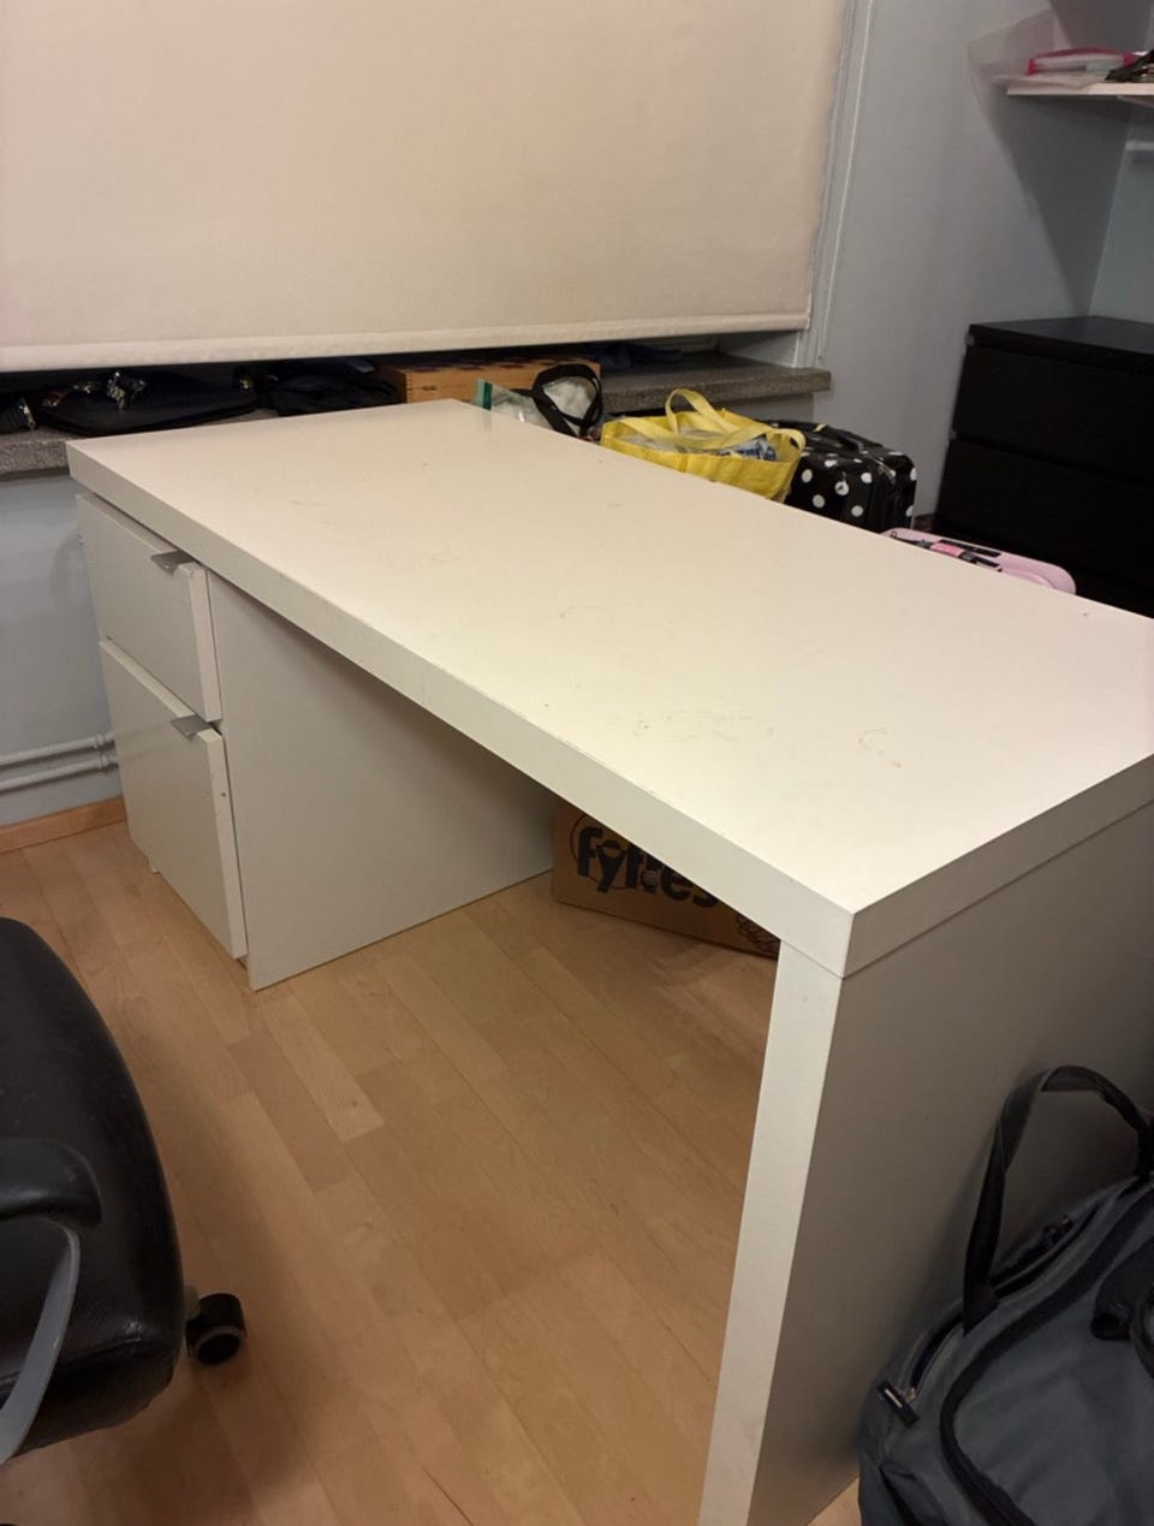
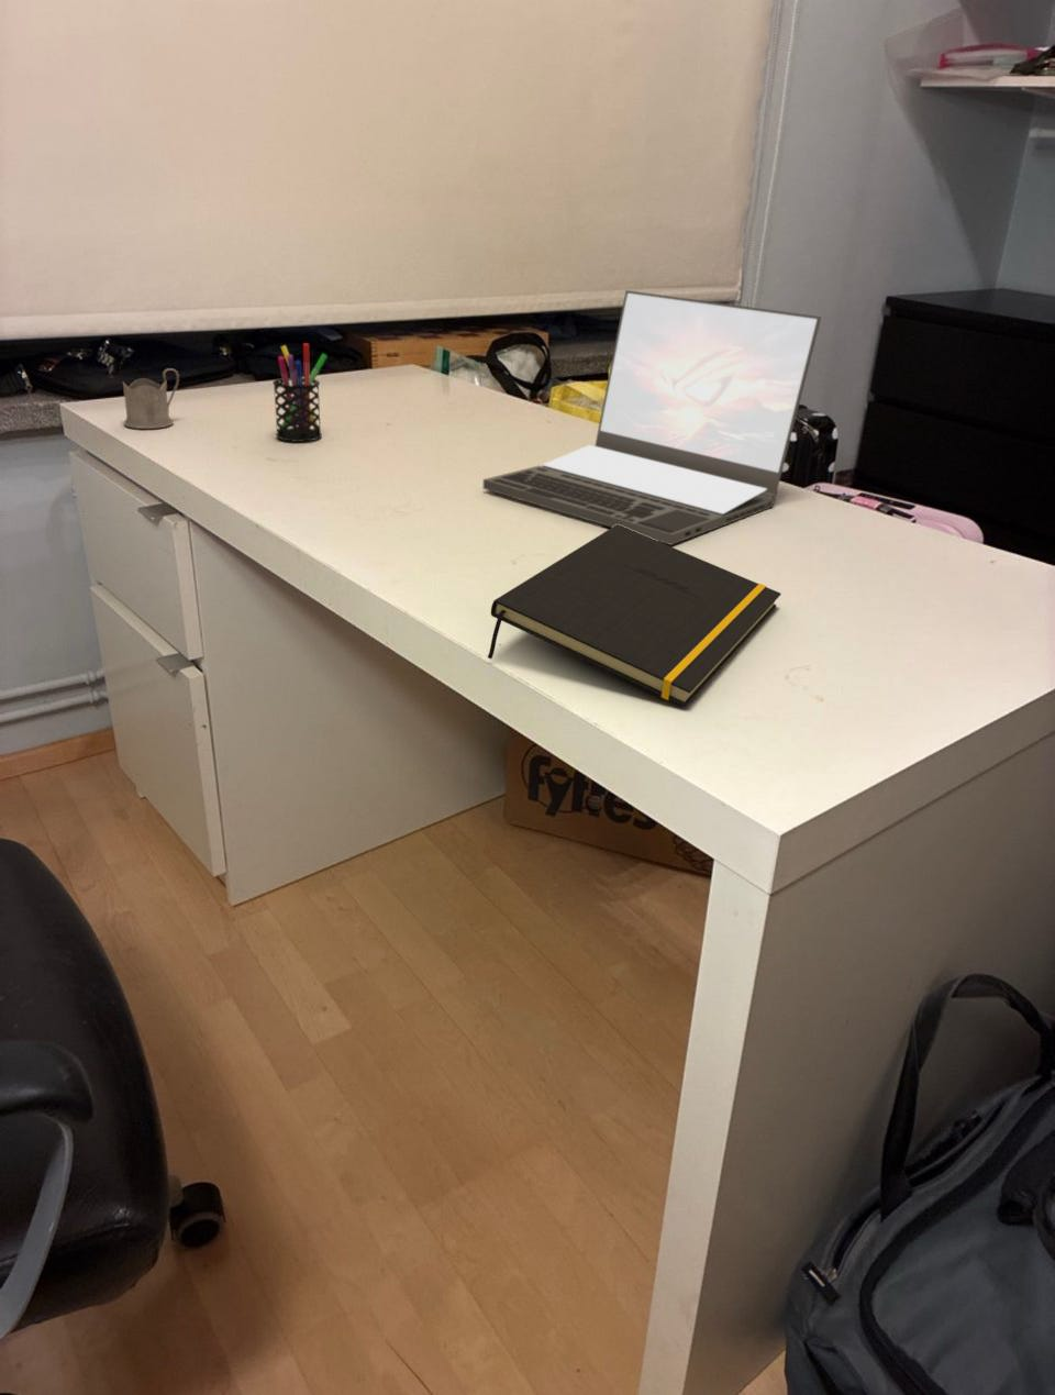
+ tea glass holder (150, 389)
+ notepad (646, 604)
+ laptop (646, 404)
+ pen holder (303, 389)
